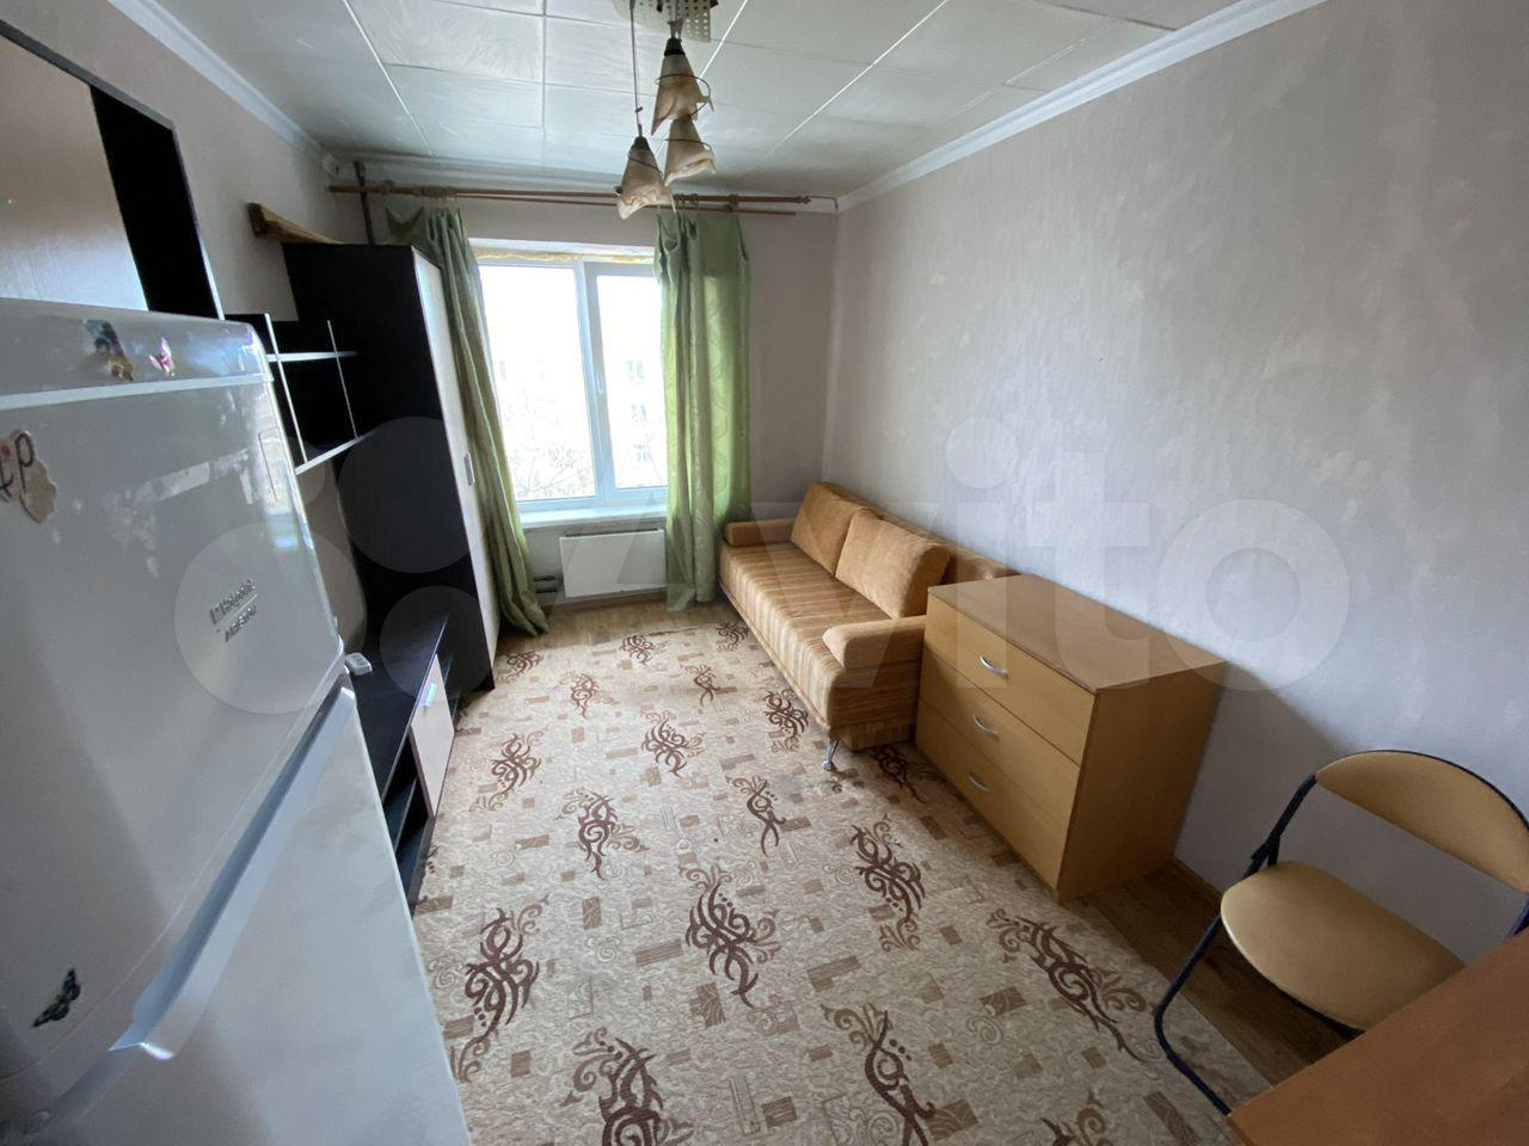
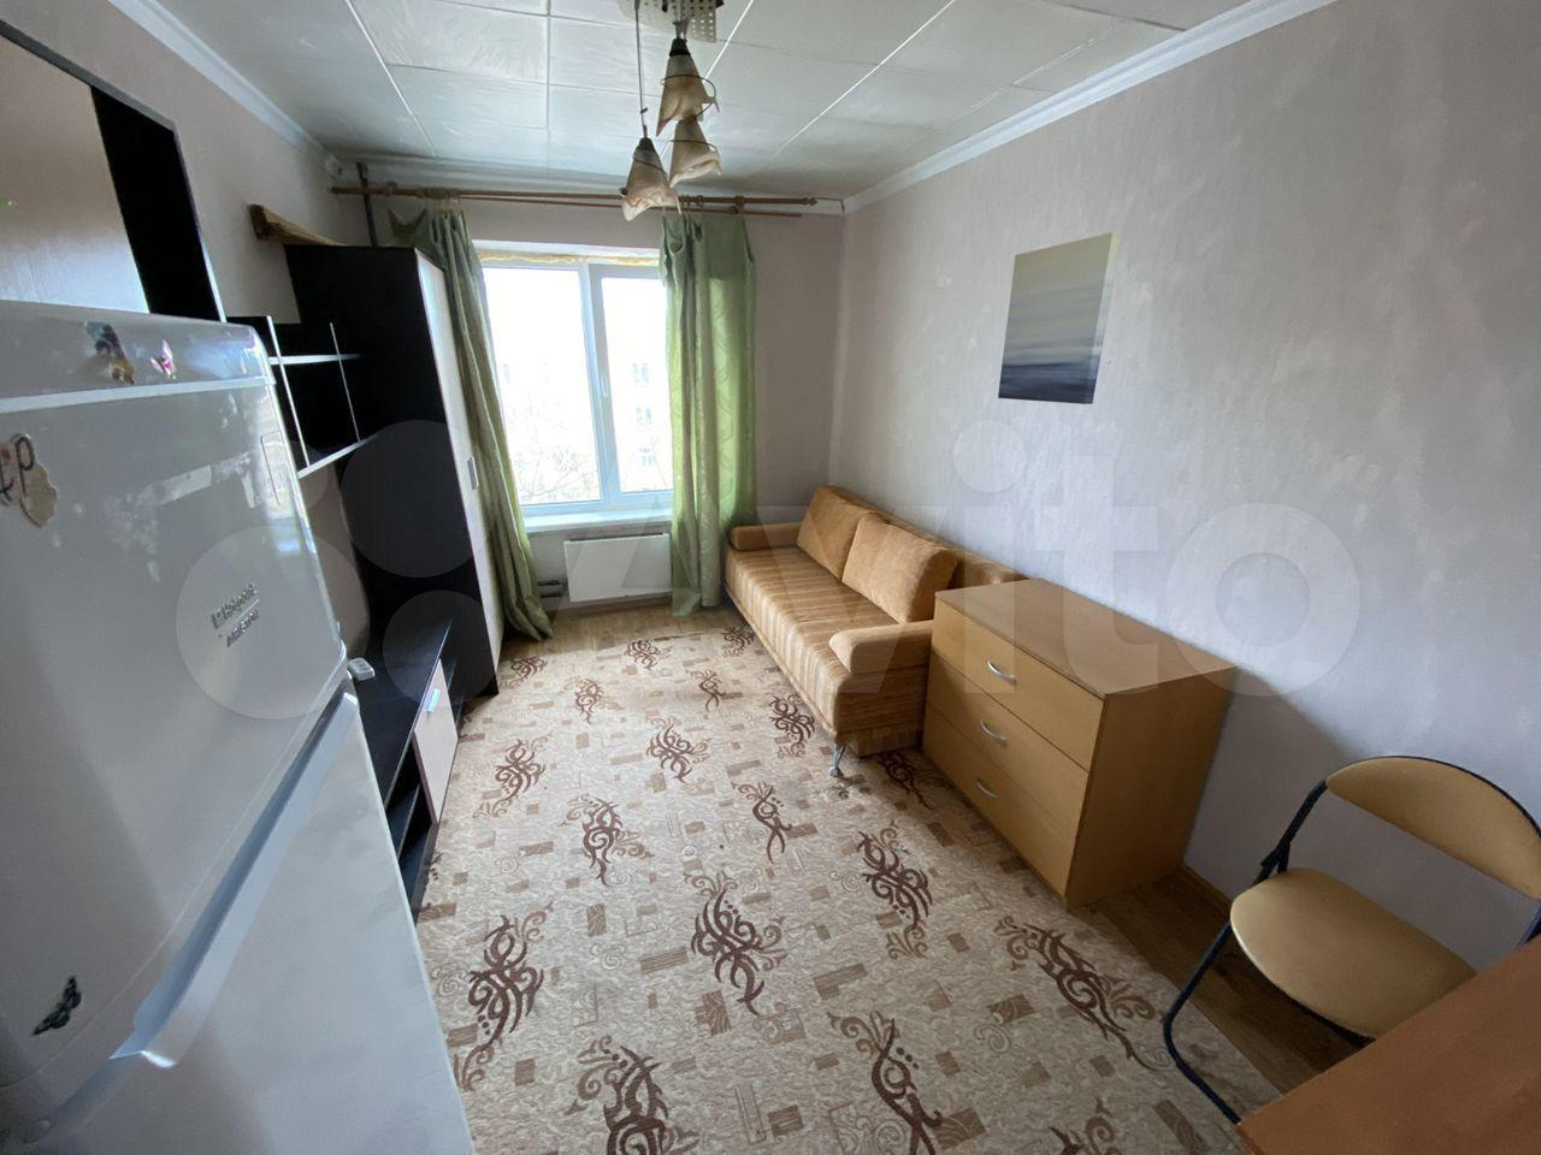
+ wall art (1051, 325)
